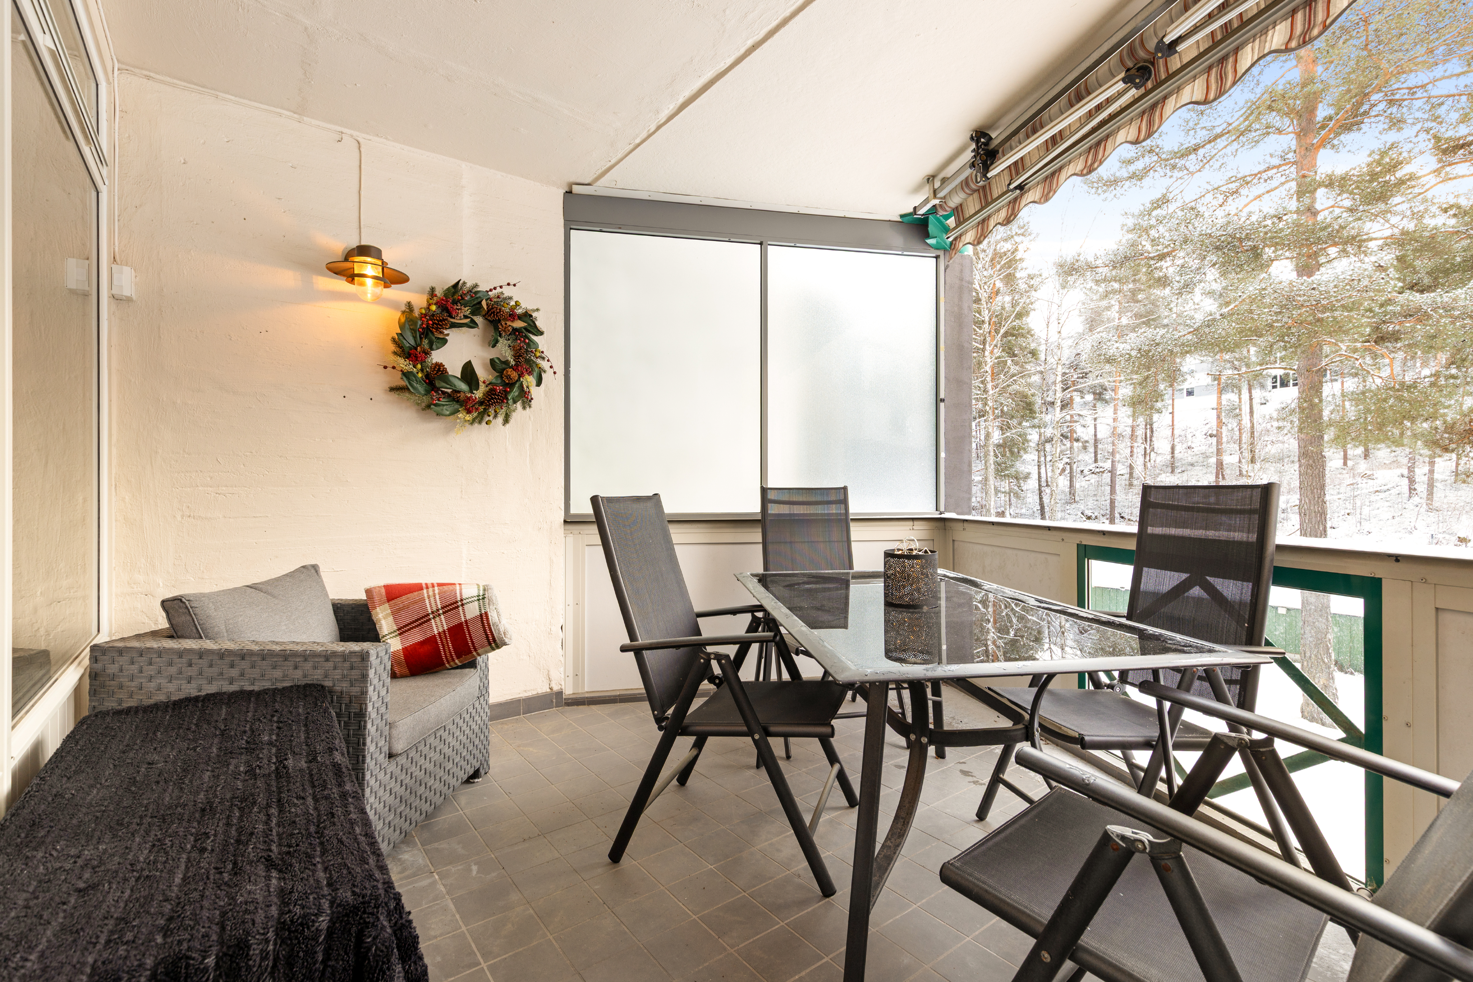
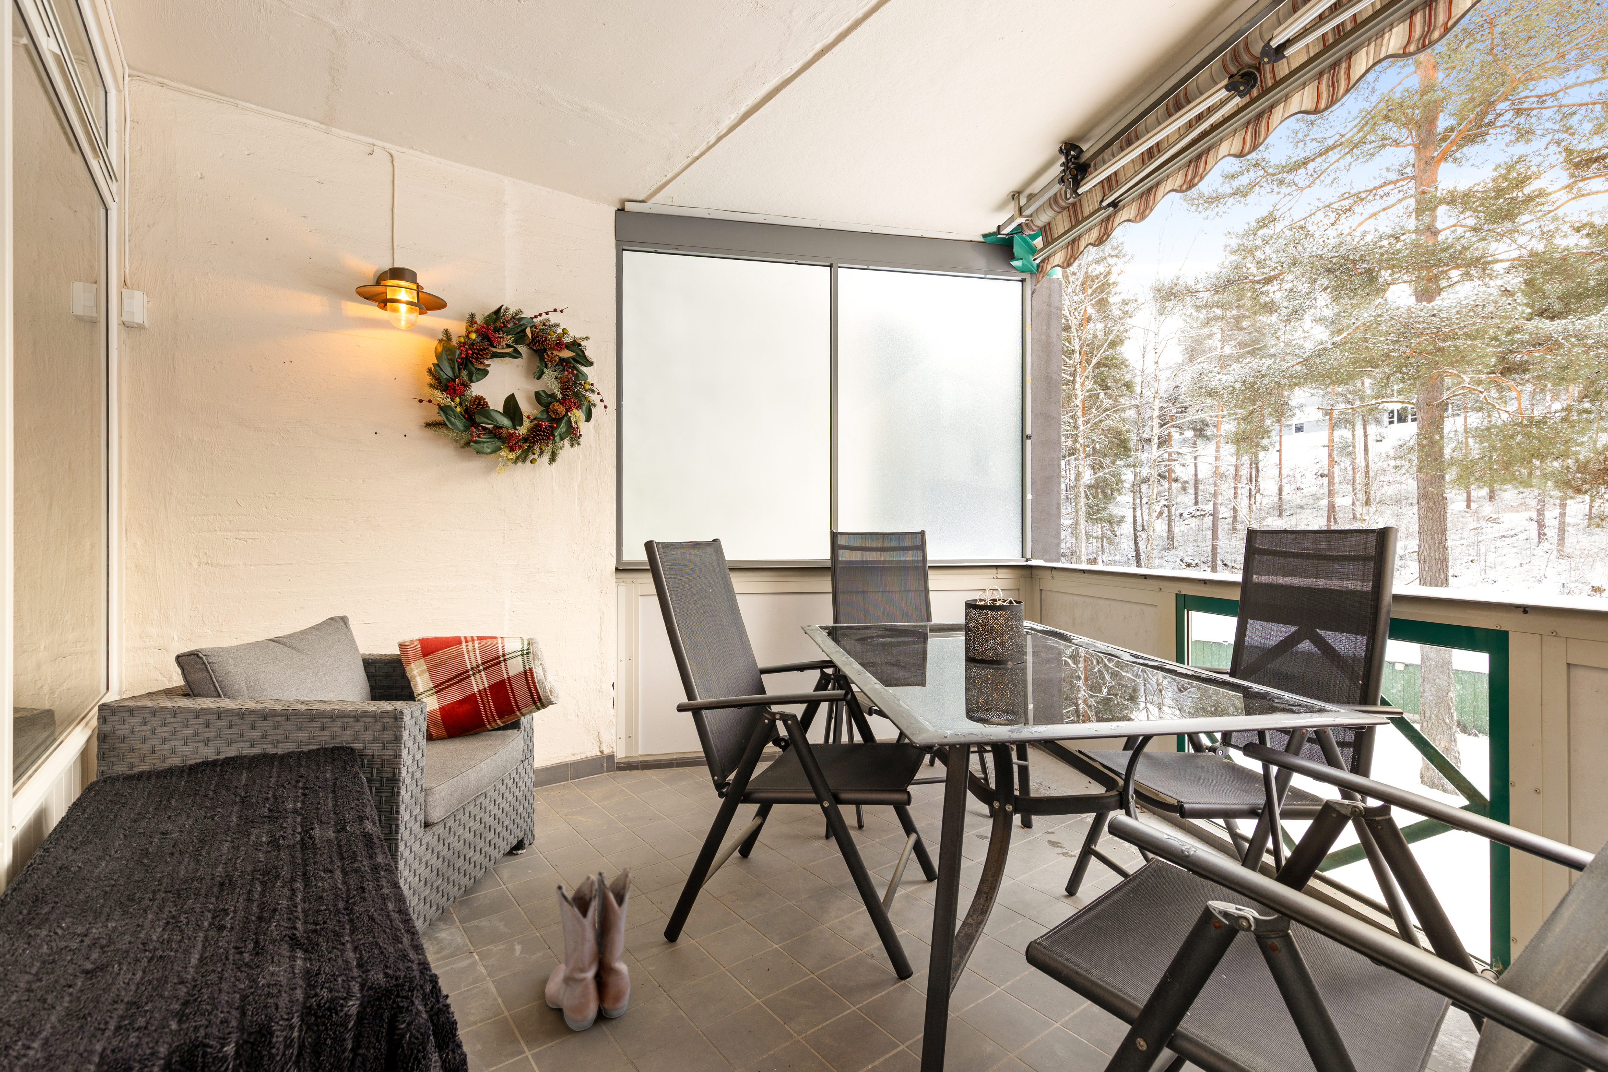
+ boots (589, 931)
